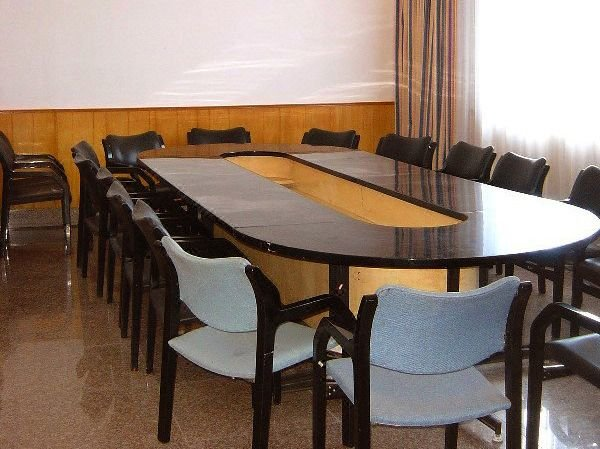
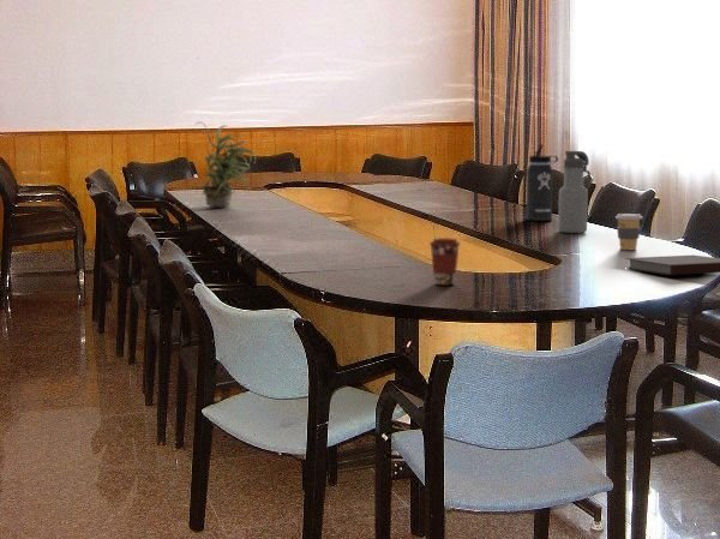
+ potted plant (223, 163)
+ coffee cup (628, 232)
+ coffee cup (444, 260)
+ thermos bottle (542, 181)
+ notebook (682, 264)
+ water bottle (574, 191)
